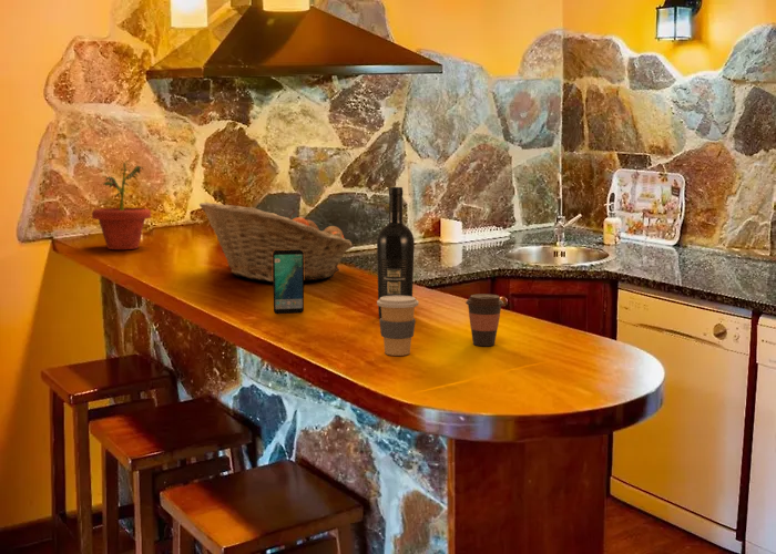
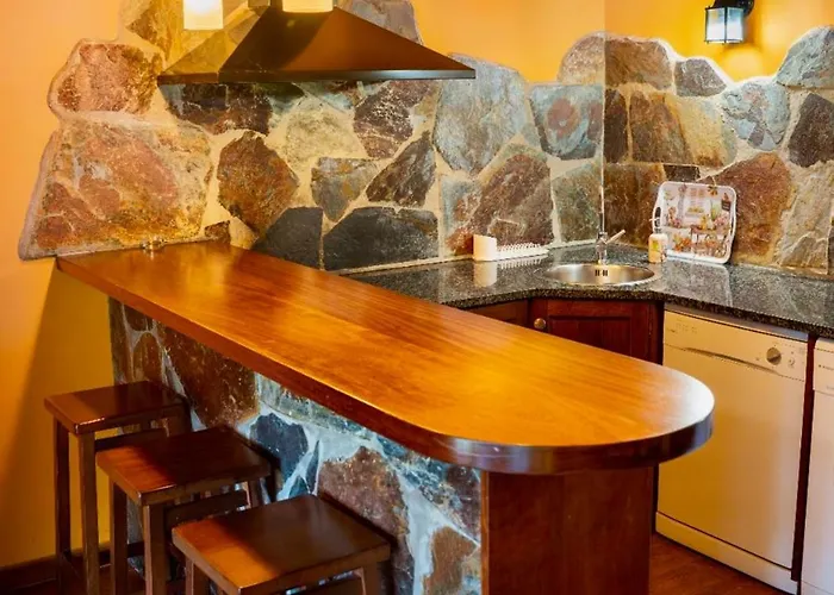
- coffee cup (397, 325)
- coffee cup (483, 319)
- fruit basket (275, 238)
- smartphone (288, 281)
- wine bottle (395, 253)
- potted plant (122, 203)
